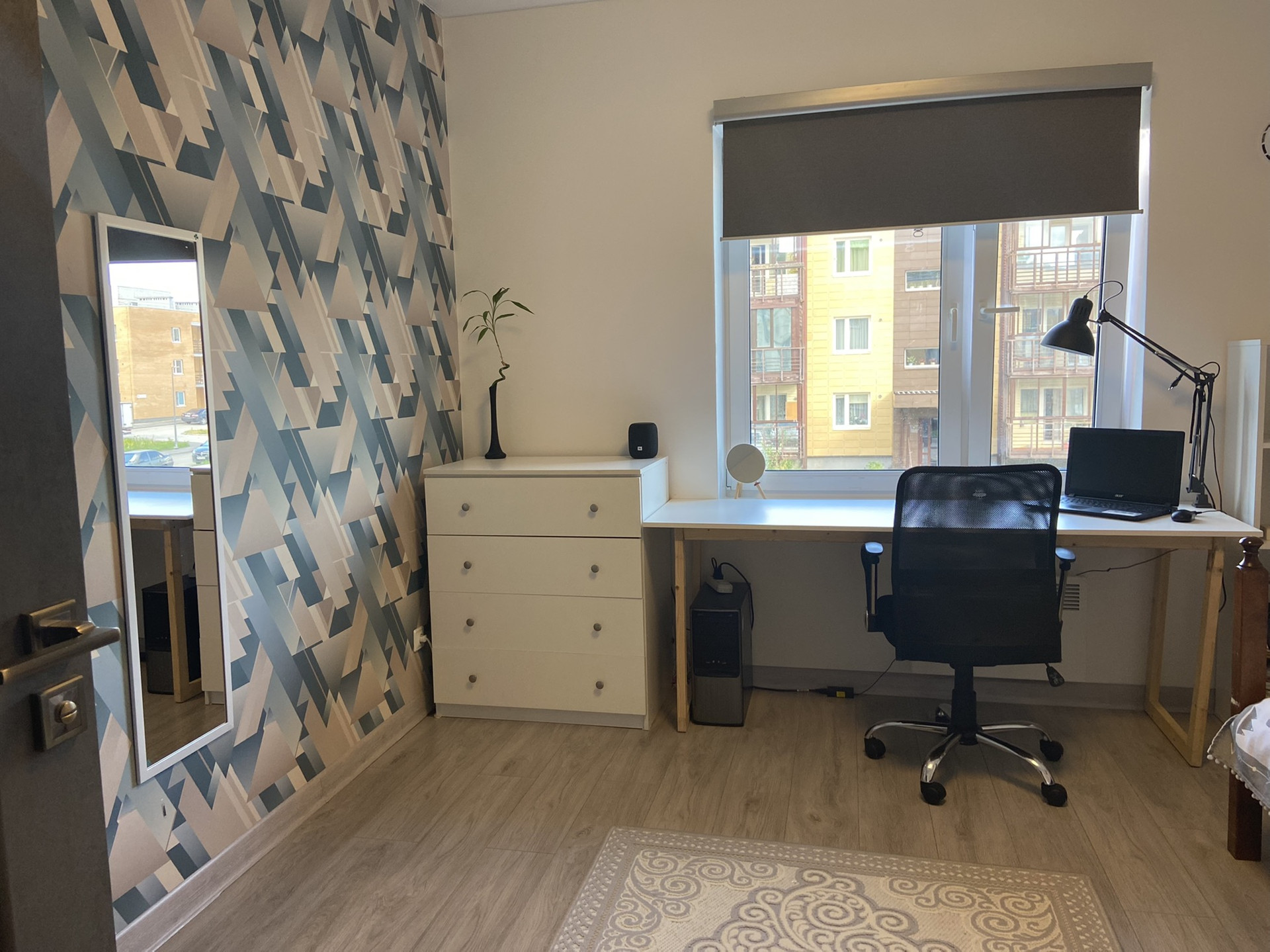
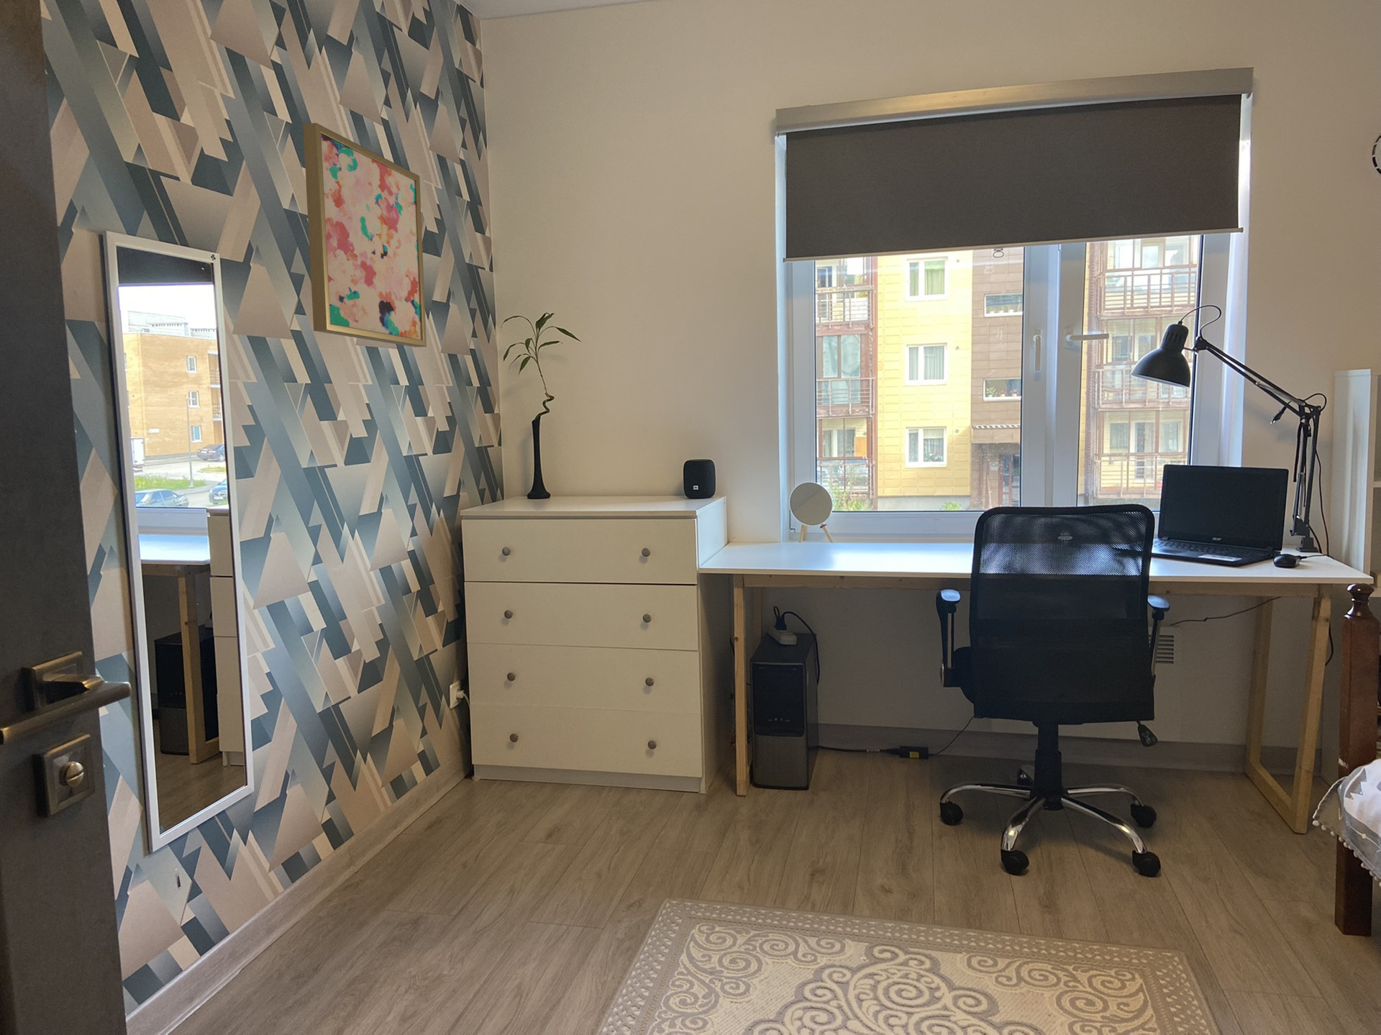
+ wall art (371, 247)
